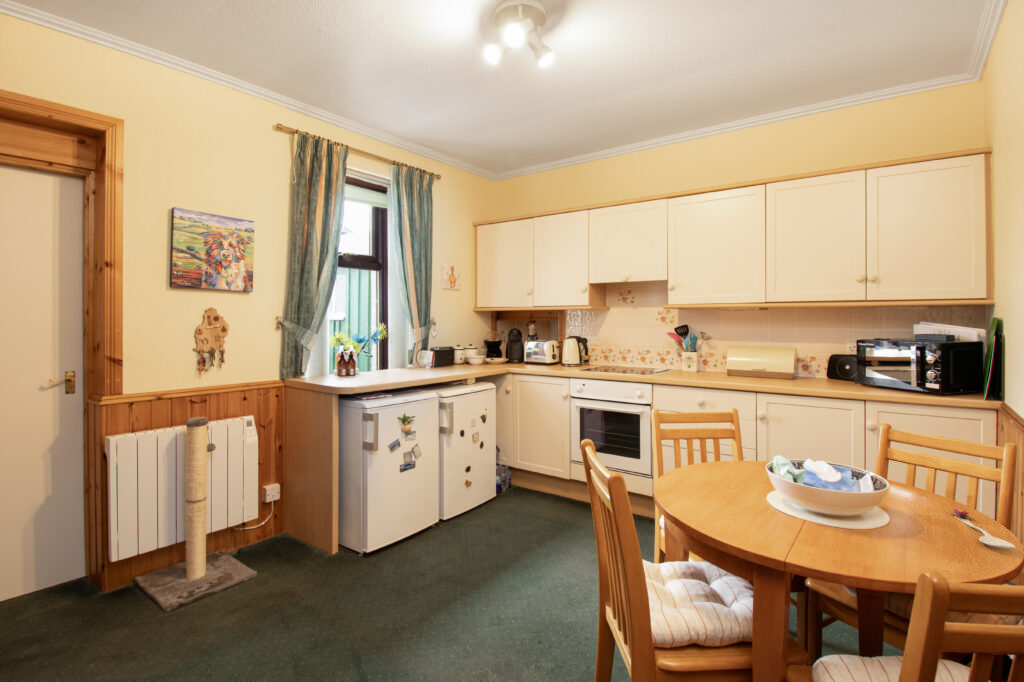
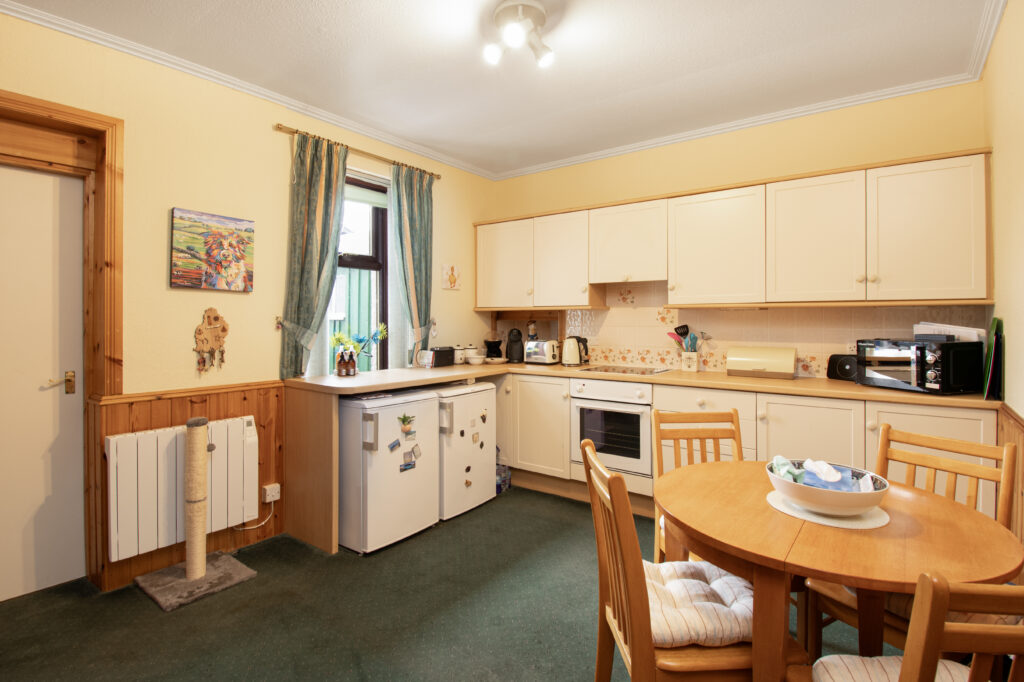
- spoon (979, 528)
